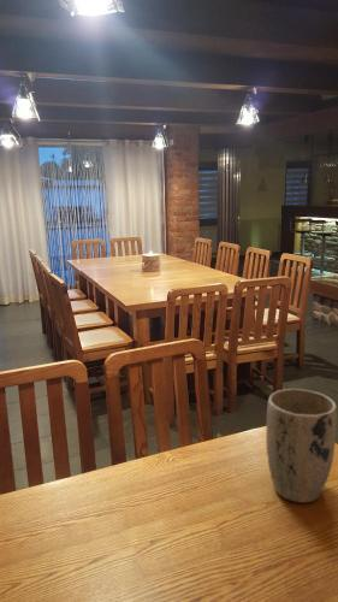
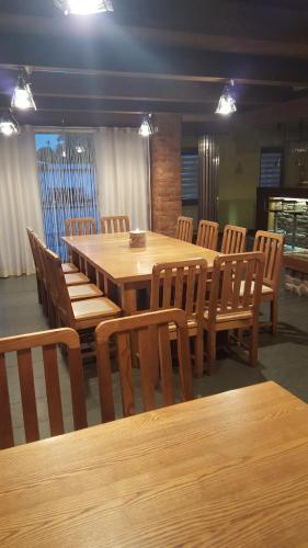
- plant pot (300, 445)
